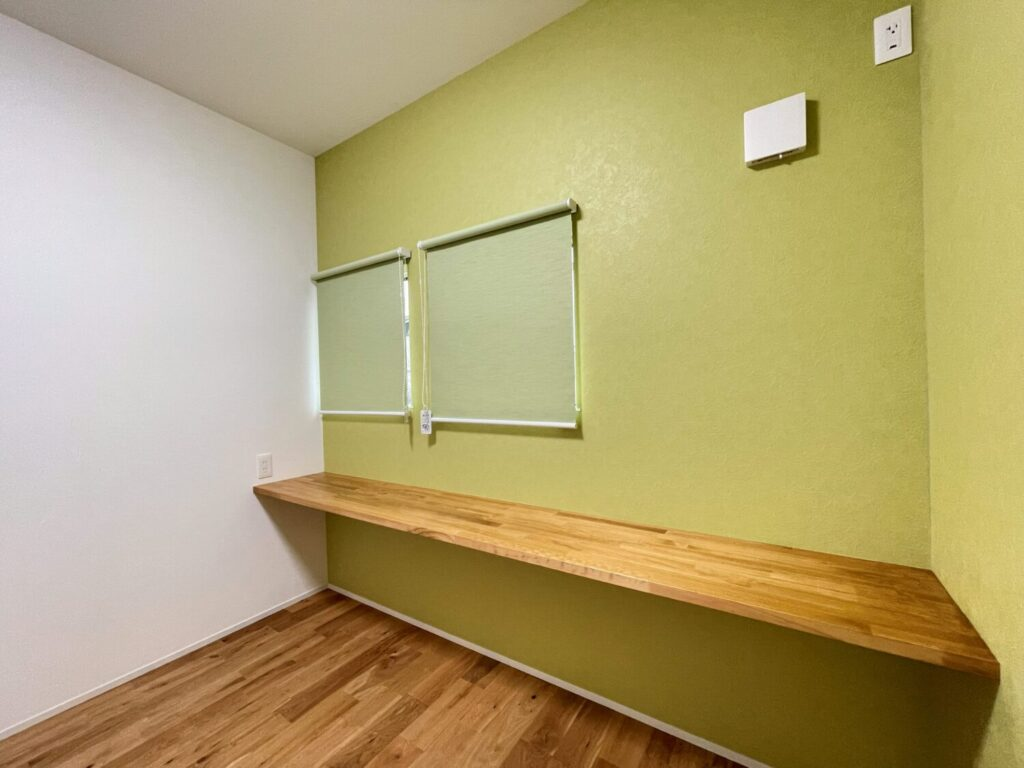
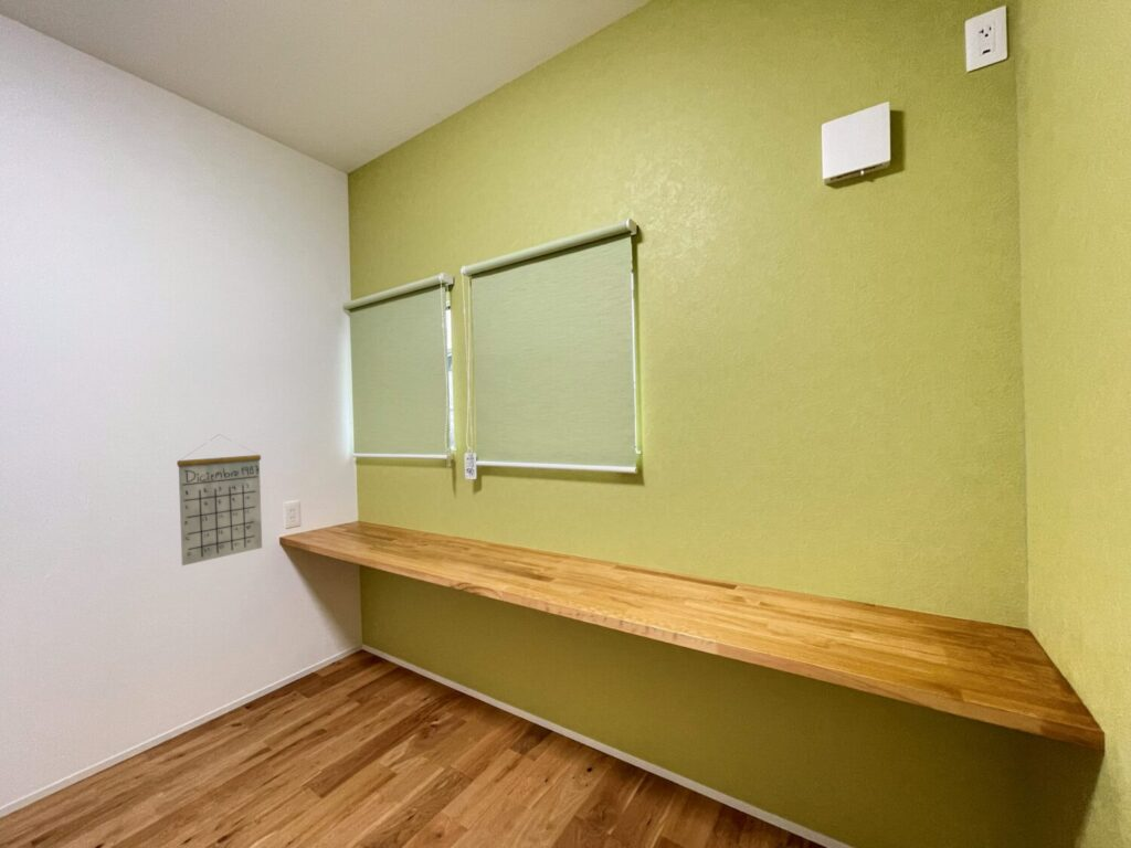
+ calendar (222, 495)
